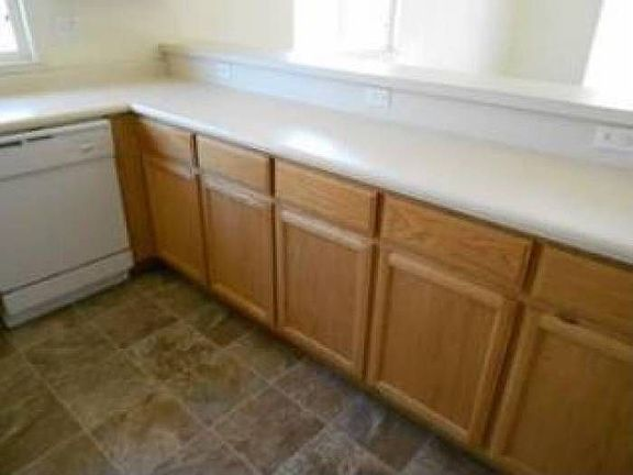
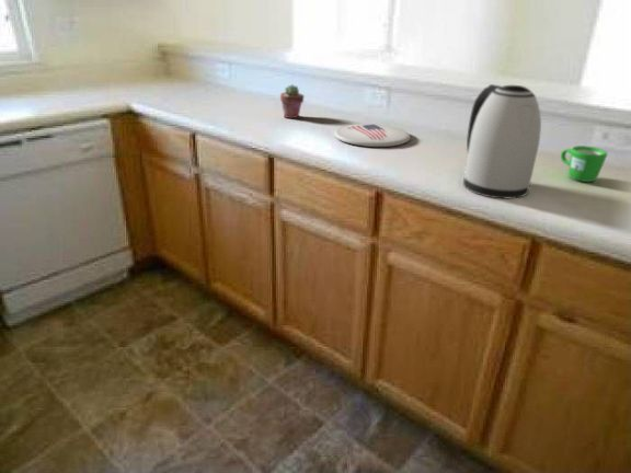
+ kettle (496, 135)
+ plate (371, 134)
+ potted succulent (291, 101)
+ mug (580, 162)
